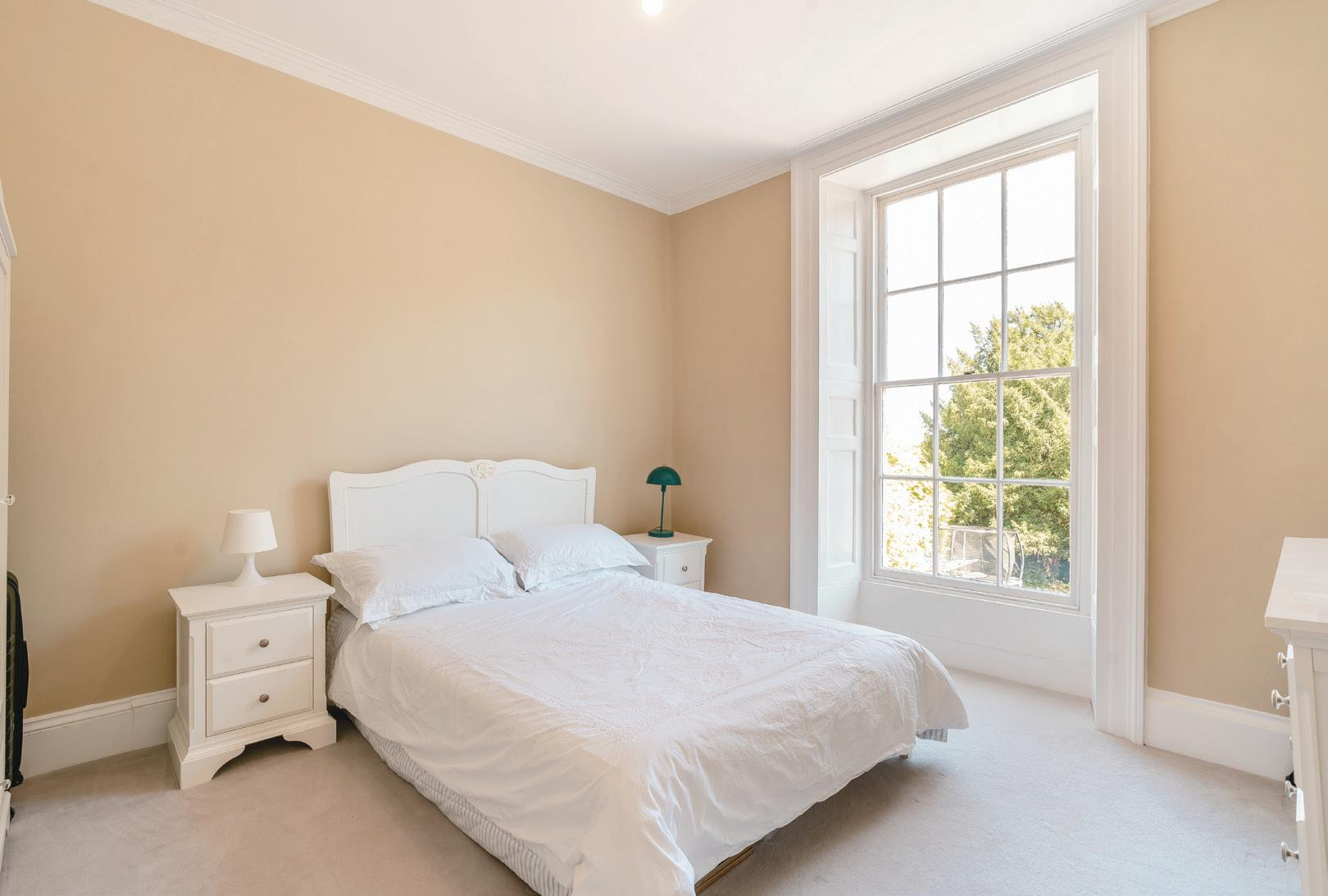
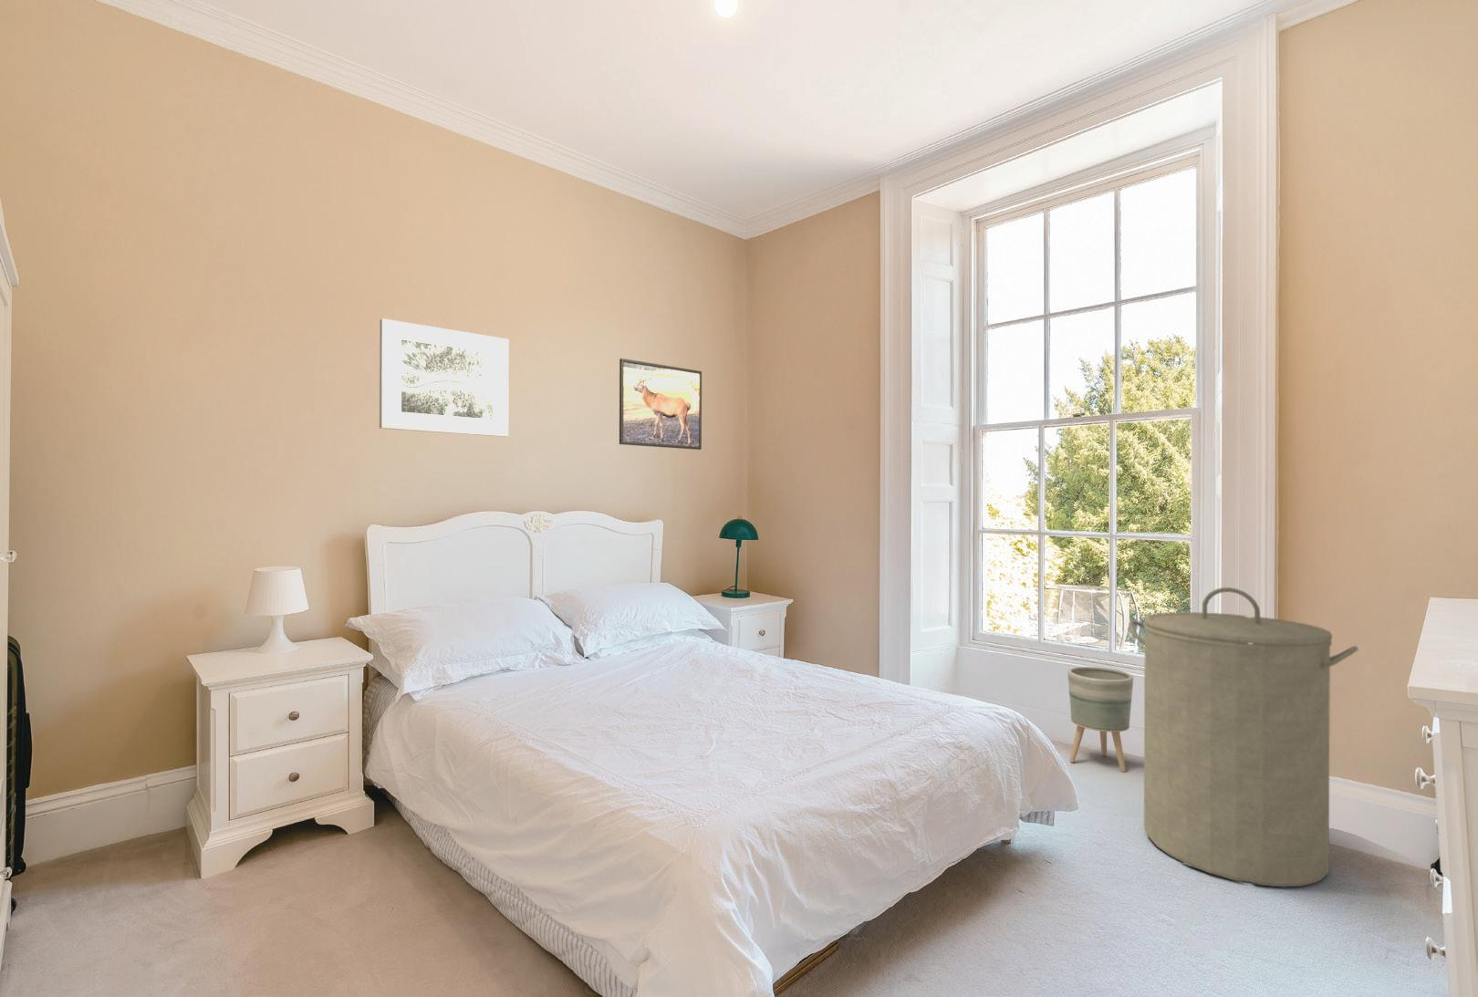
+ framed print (662, 406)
+ planter (1100, 718)
+ laundry hamper (1232, 718)
+ wall art (447, 382)
